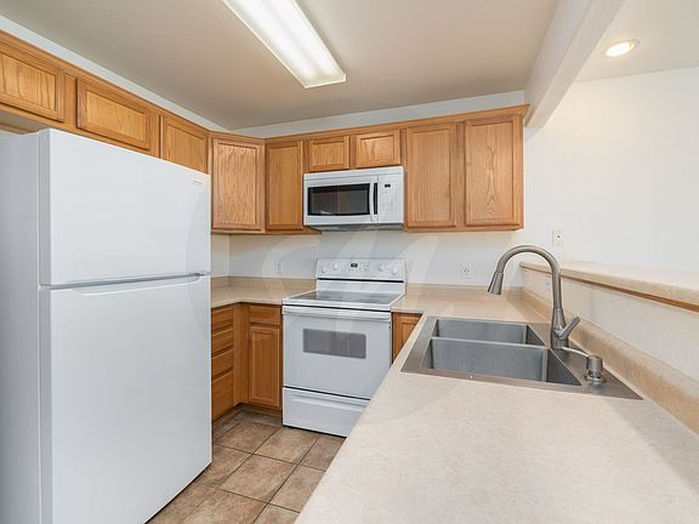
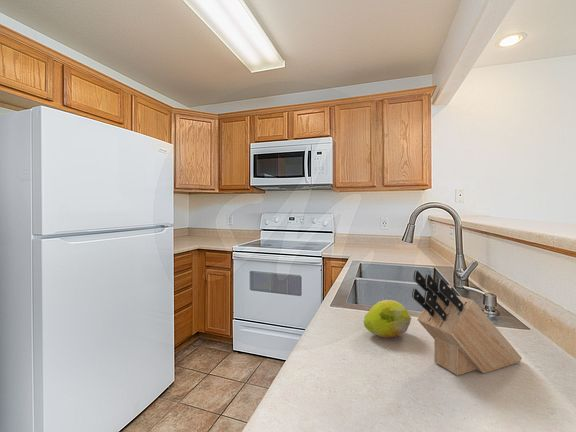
+ knife block (463, 316)
+ fruit (387, 318)
